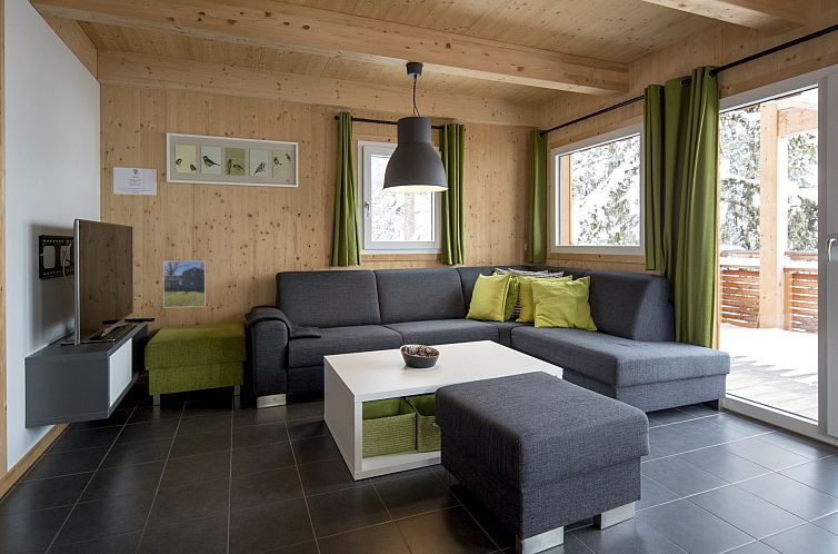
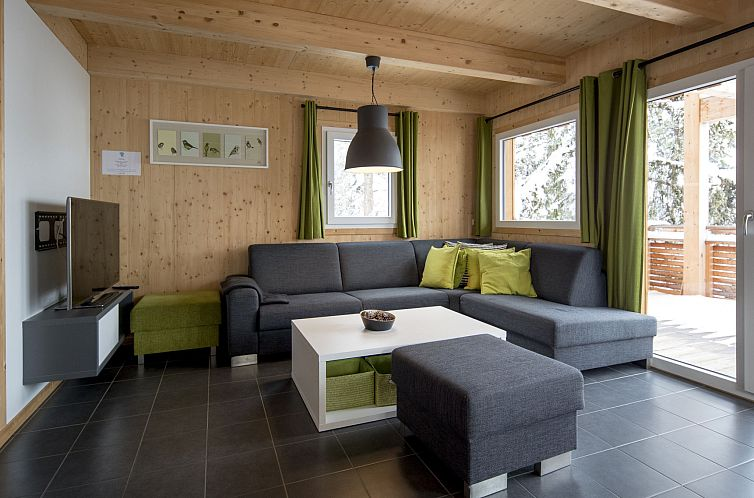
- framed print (184, 284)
